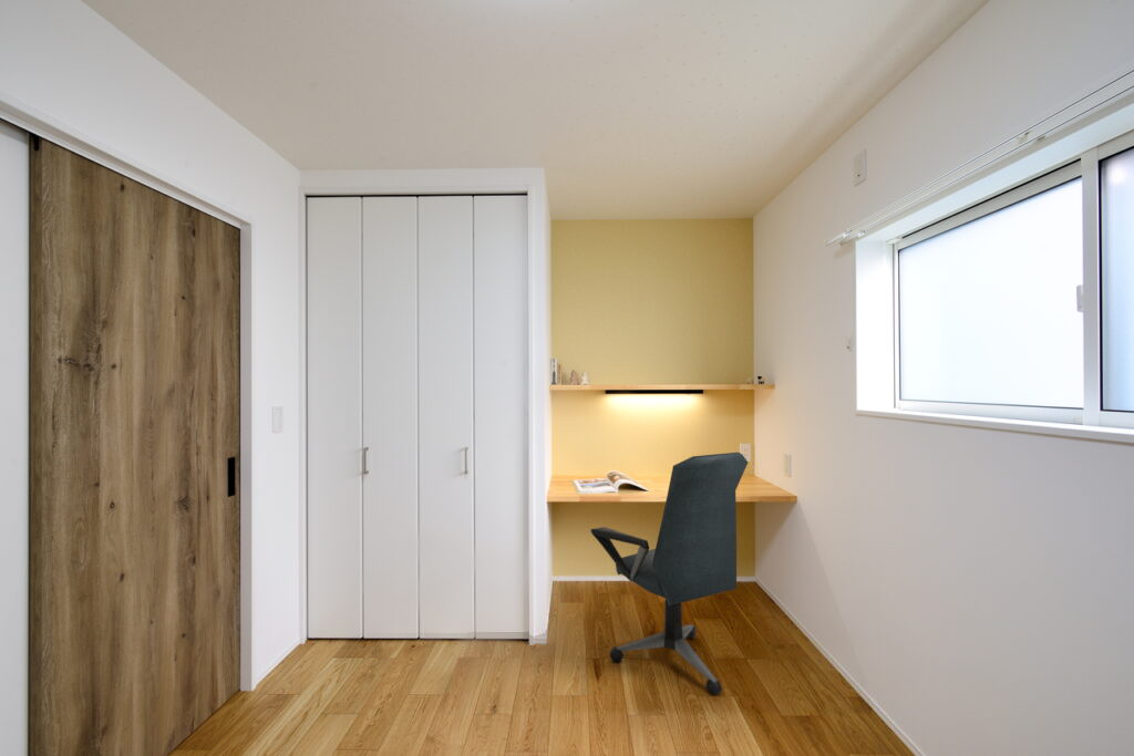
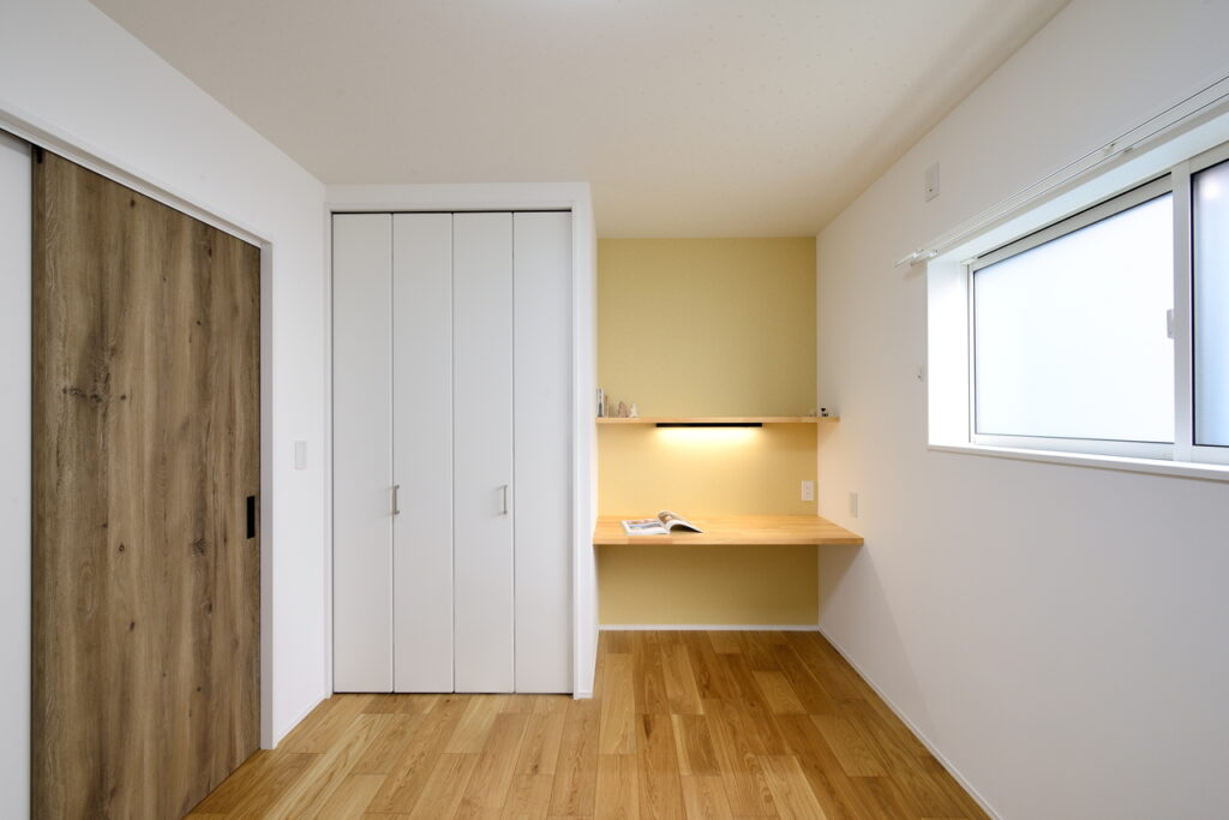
- office chair (679, 556)
